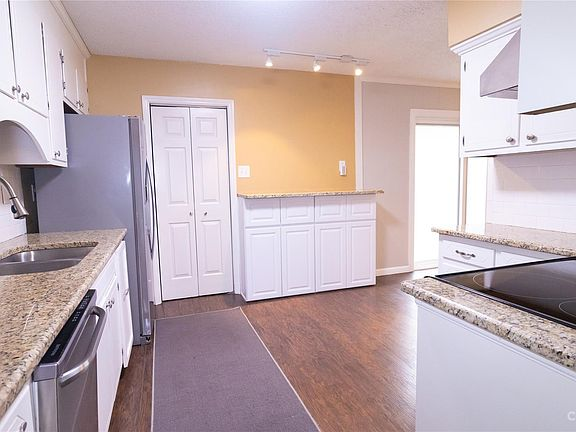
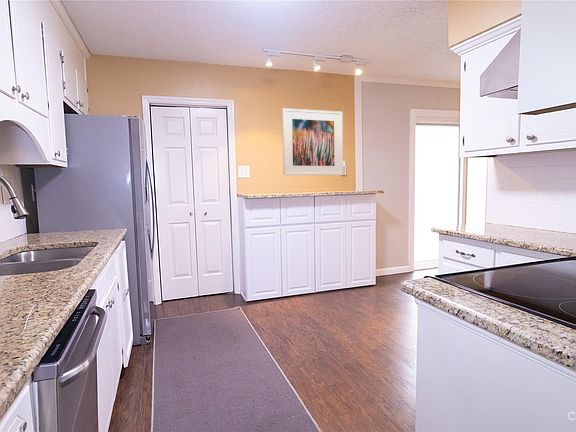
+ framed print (313, 142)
